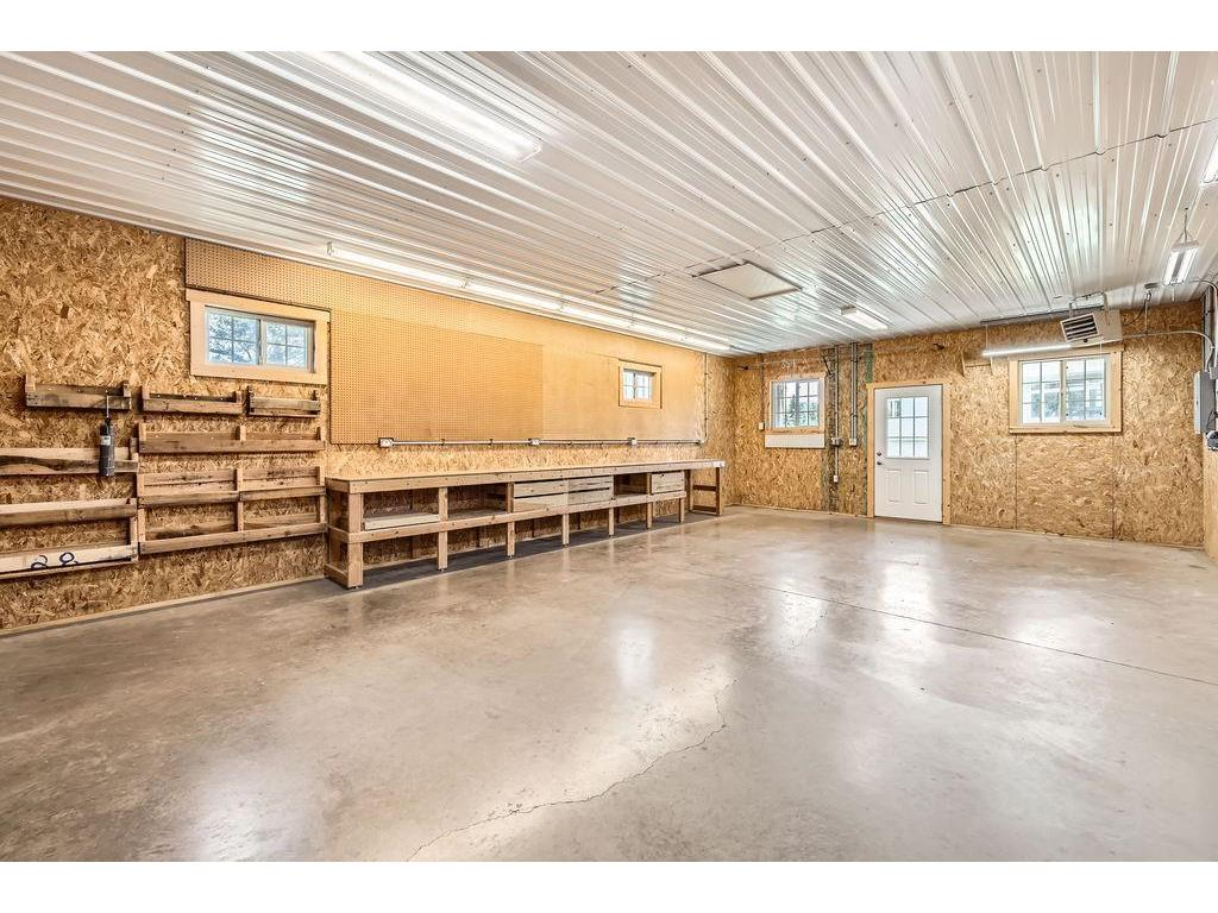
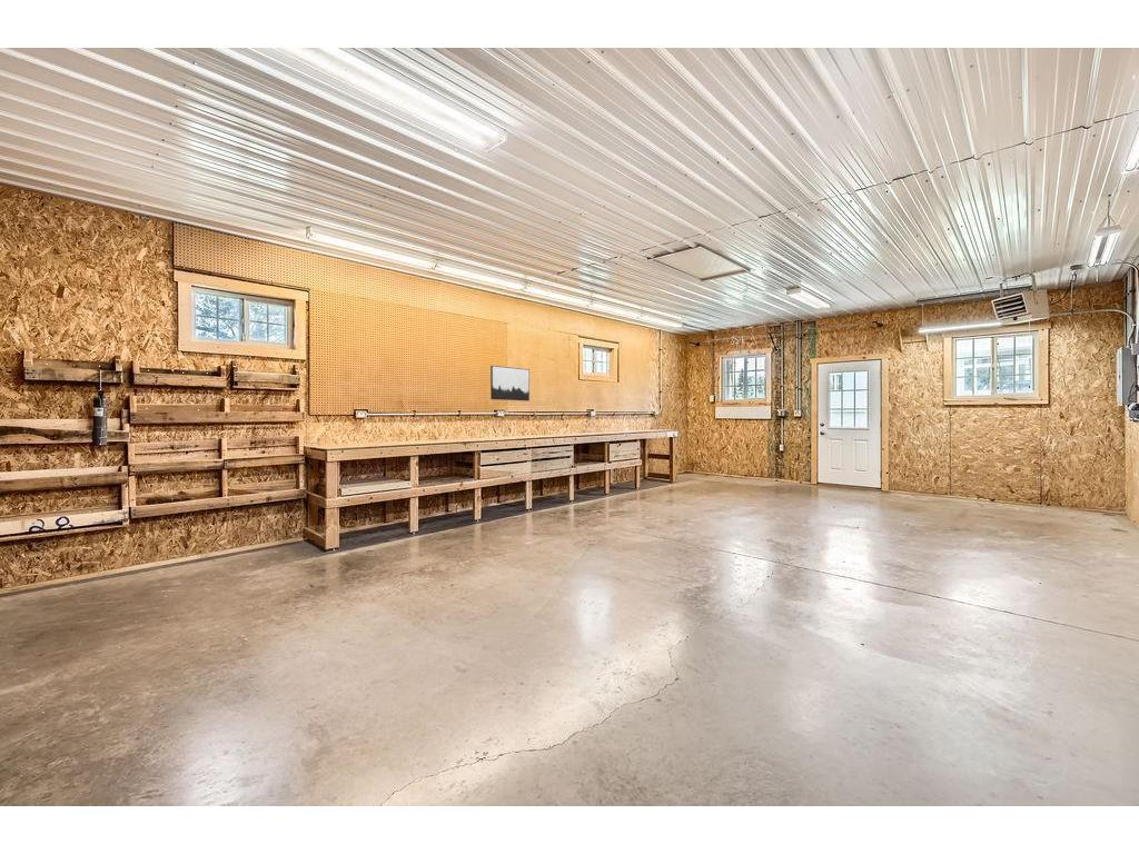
+ wall art (511, 384)
